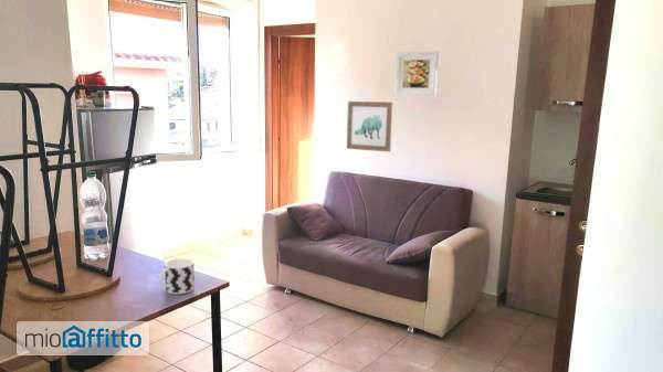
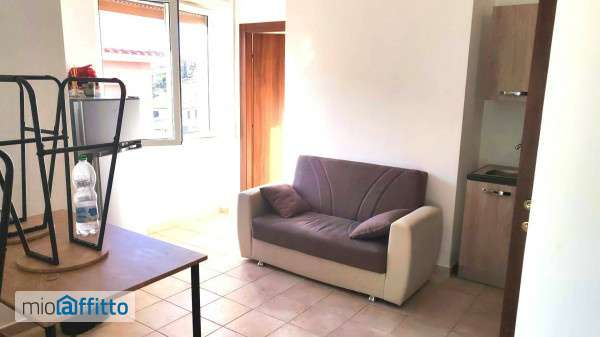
- cup (176, 277)
- wall art (368, 126)
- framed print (415, 74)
